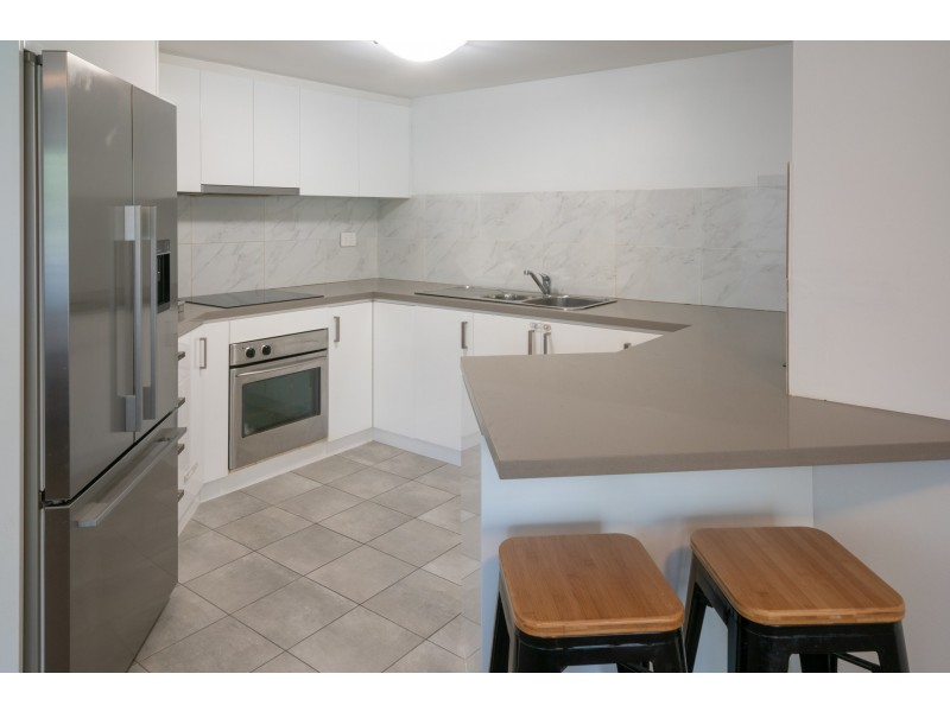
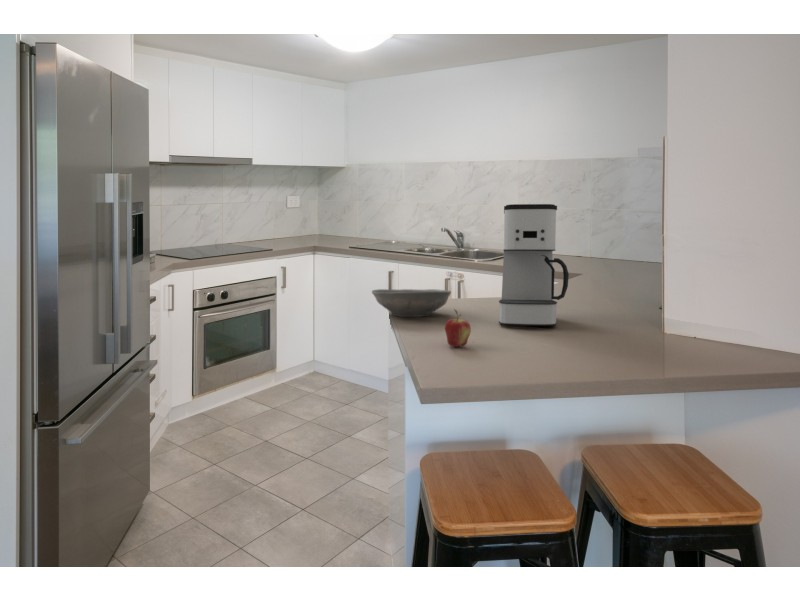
+ bowl (411, 302)
+ fruit (457, 327)
+ coffee maker (533, 264)
